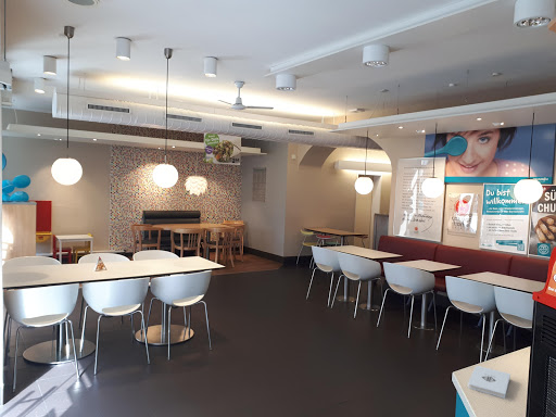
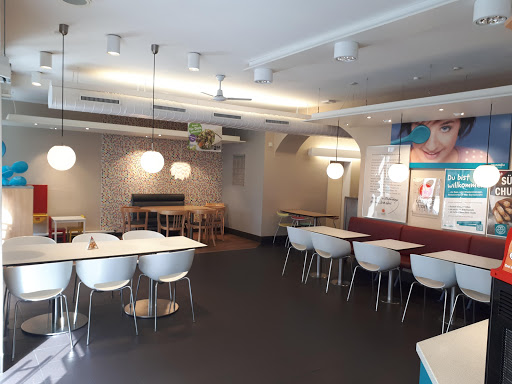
- notepad (489, 380)
